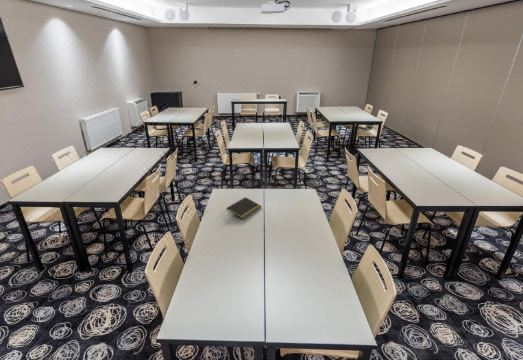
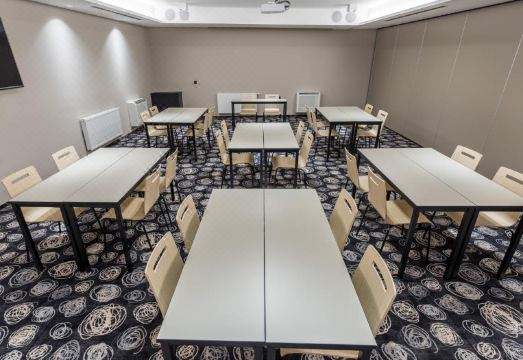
- notepad (244, 207)
